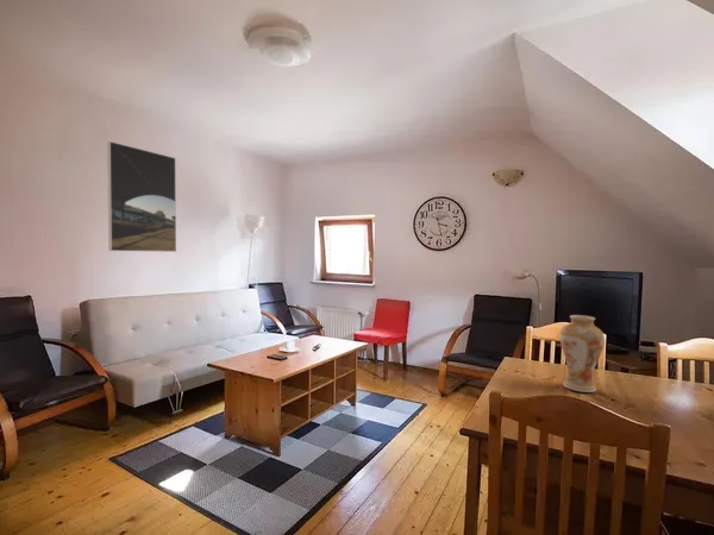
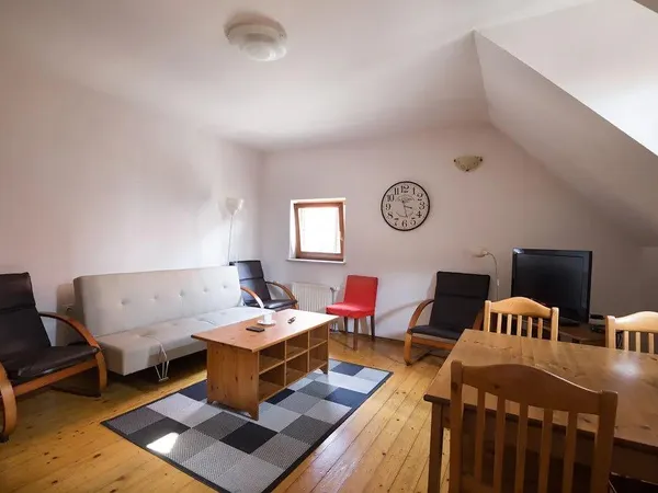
- vase (581, 352)
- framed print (144, 201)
